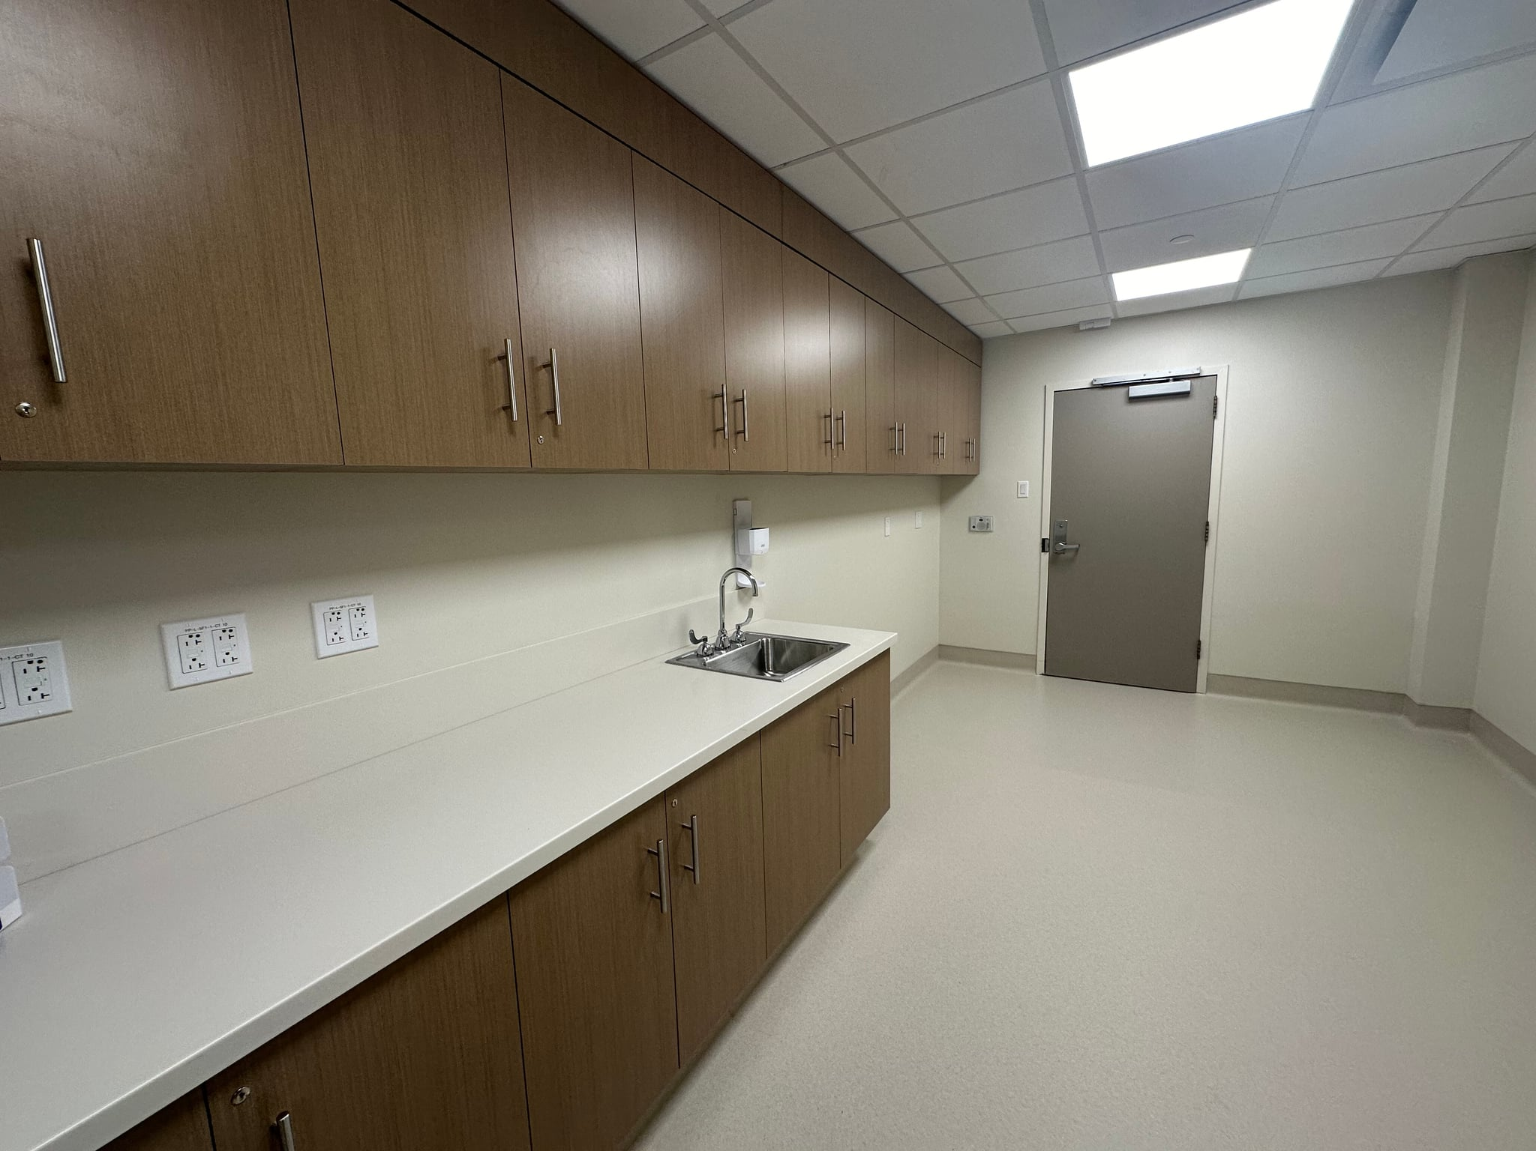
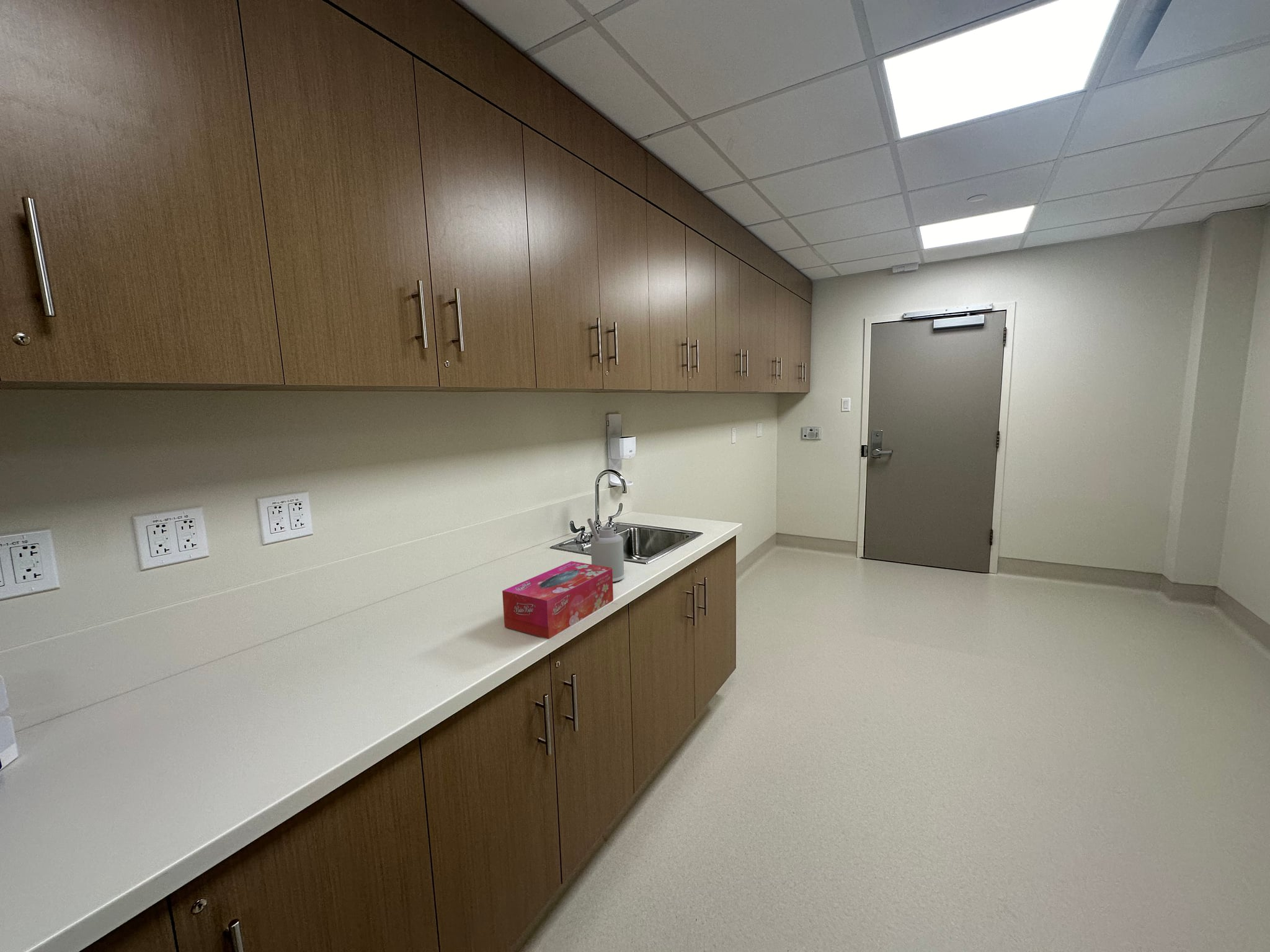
+ soap dispenser (603, 547)
+ tissue box (561, 596)
